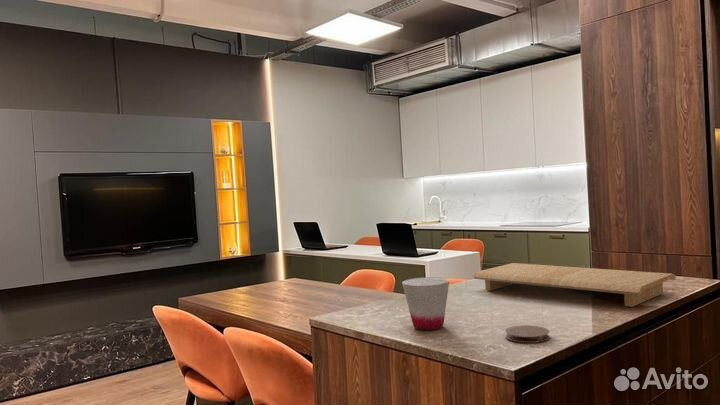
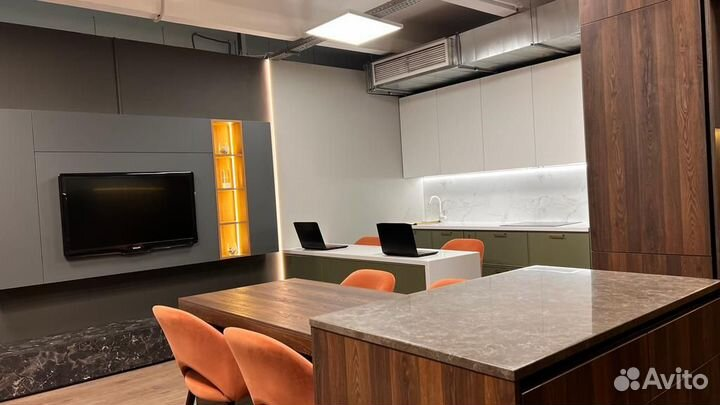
- cup (426, 303)
- cutting board (567, 282)
- coaster (527, 333)
